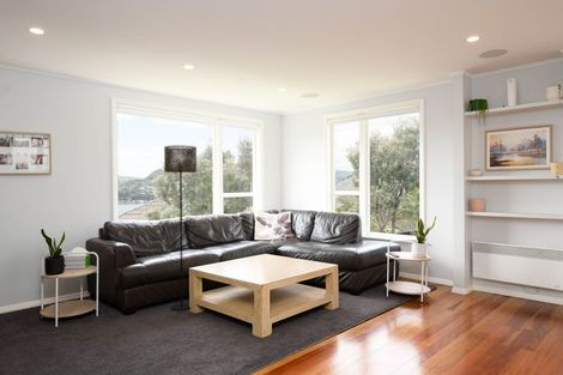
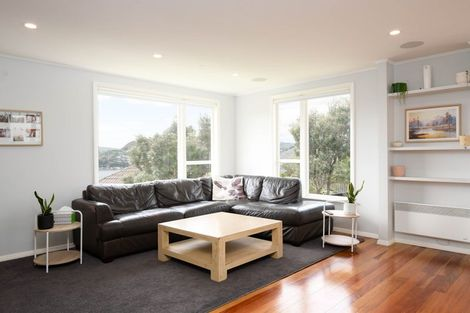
- floor lamp (181, 226)
